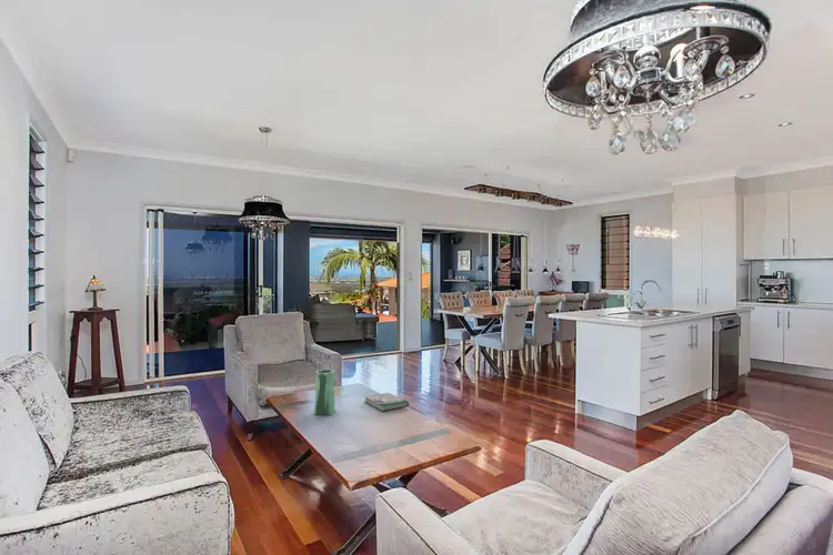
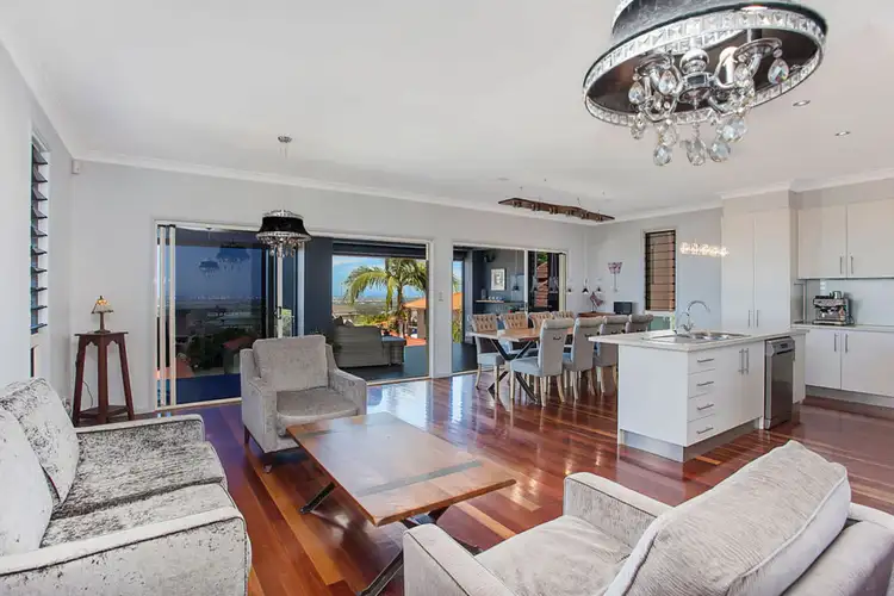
- book (385, 401)
- vase (324, 391)
